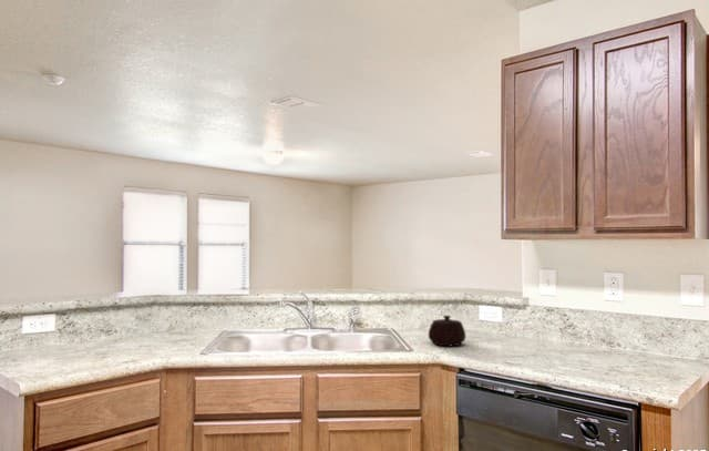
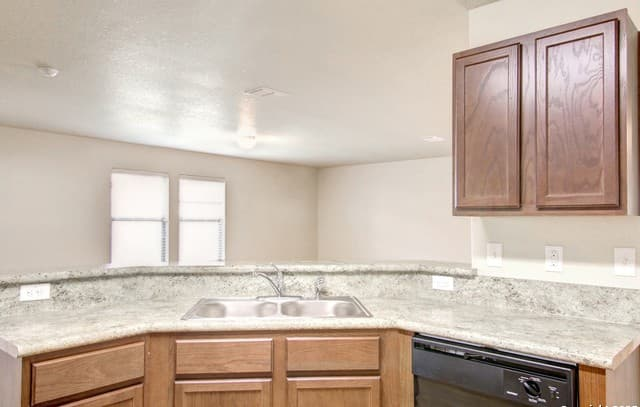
- teapot (445, 329)
